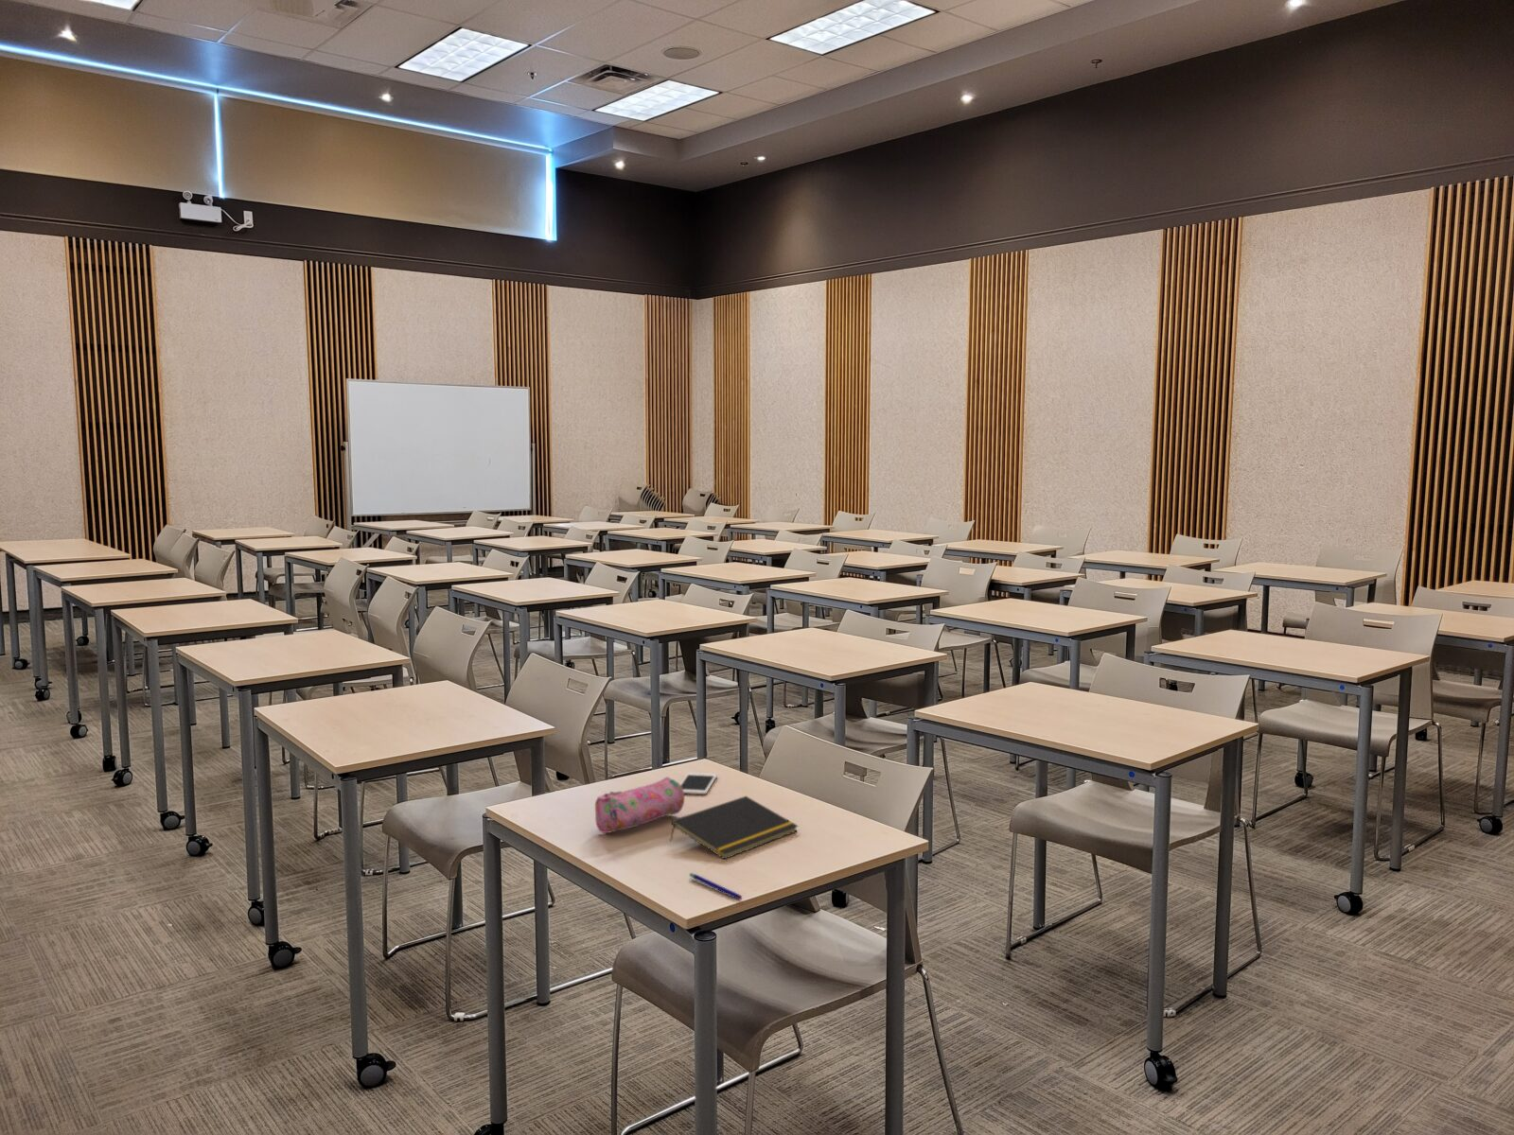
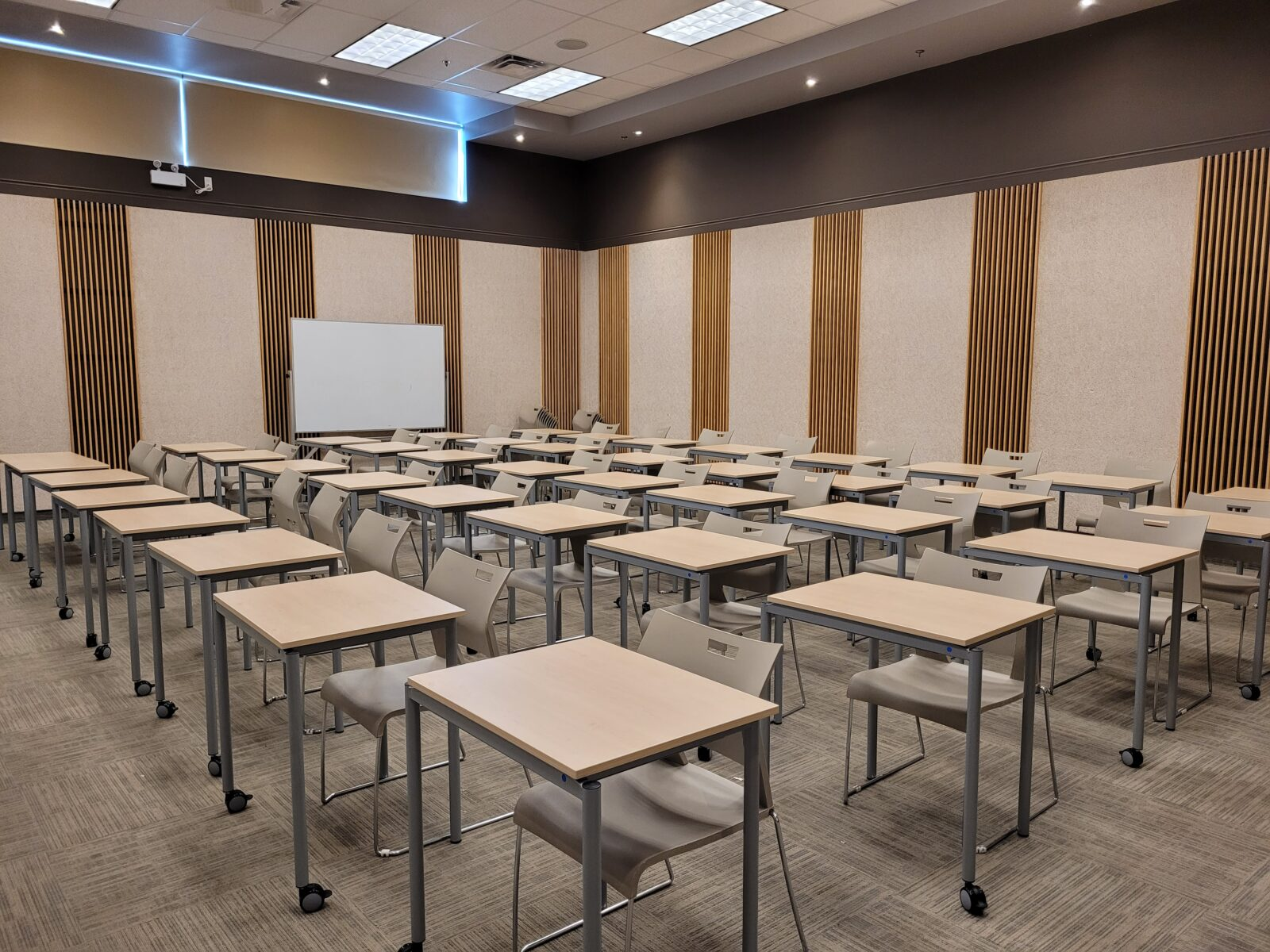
- pen (714, 886)
- cell phone (696, 783)
- pencil case (639, 804)
- notepad (736, 825)
